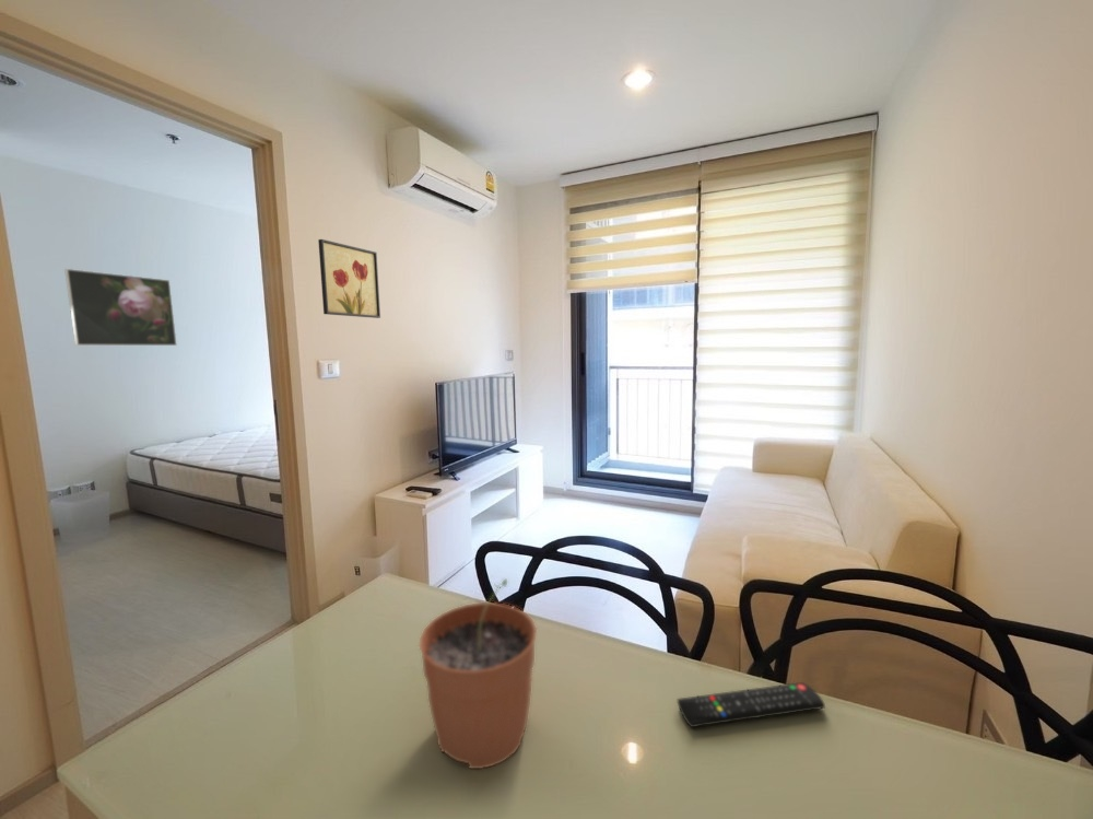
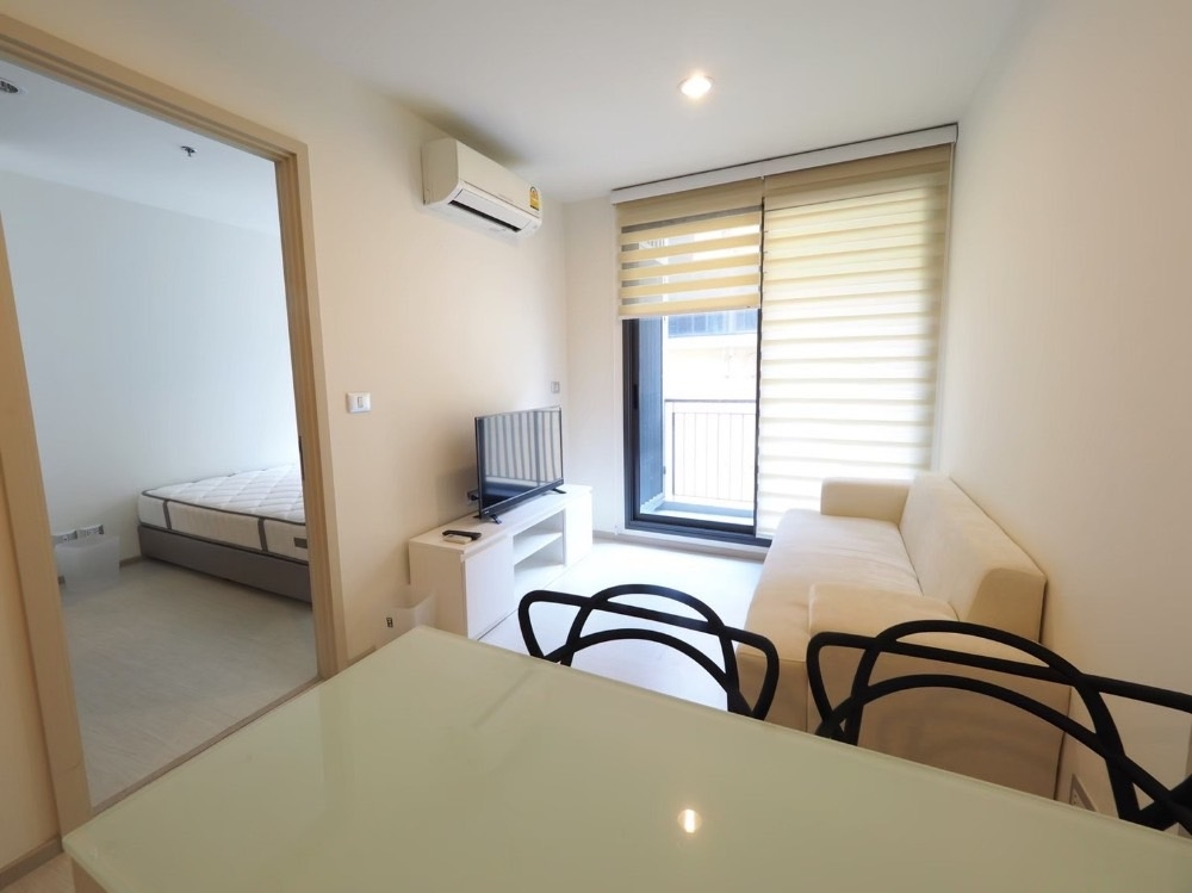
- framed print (125, 311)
- plant pot (480, 657)
- wall art (350, 281)
- remote control (751, 704)
